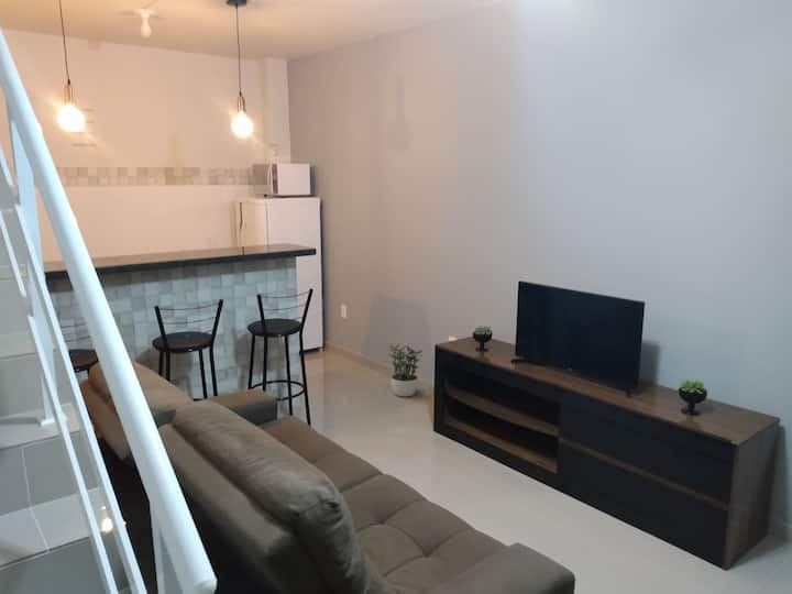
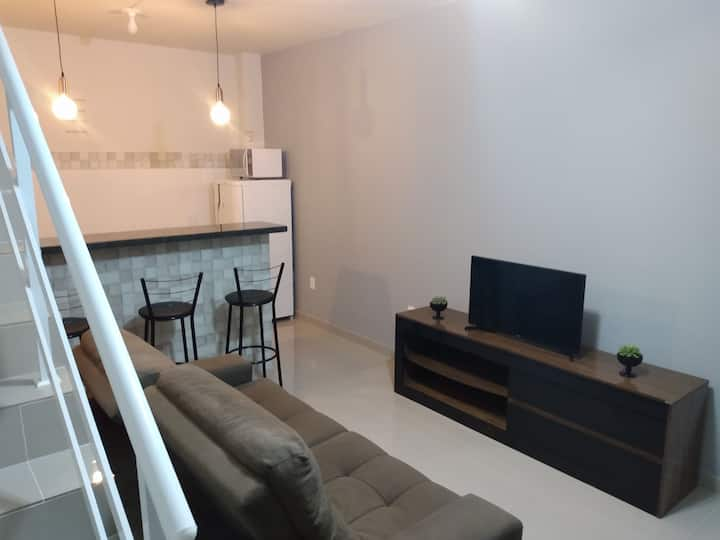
- potted plant (404, 367)
